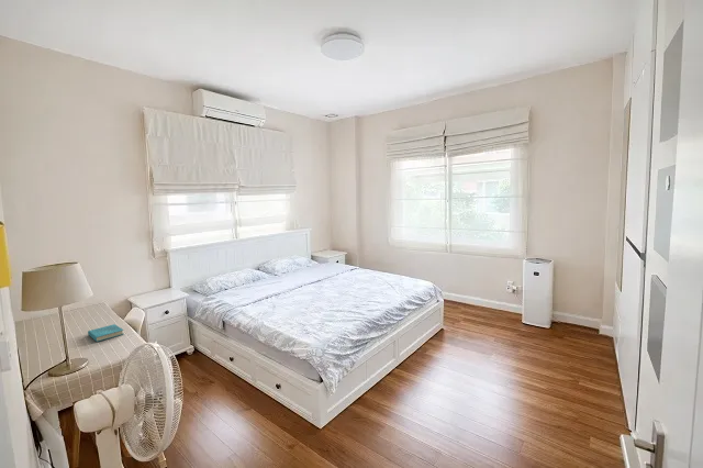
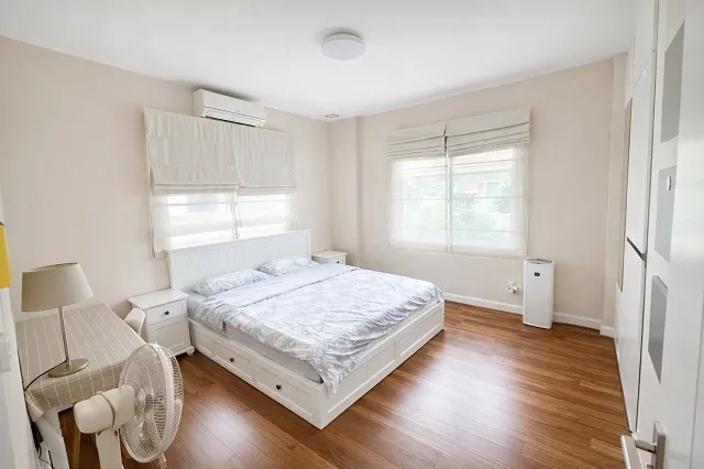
- book (105, 332)
